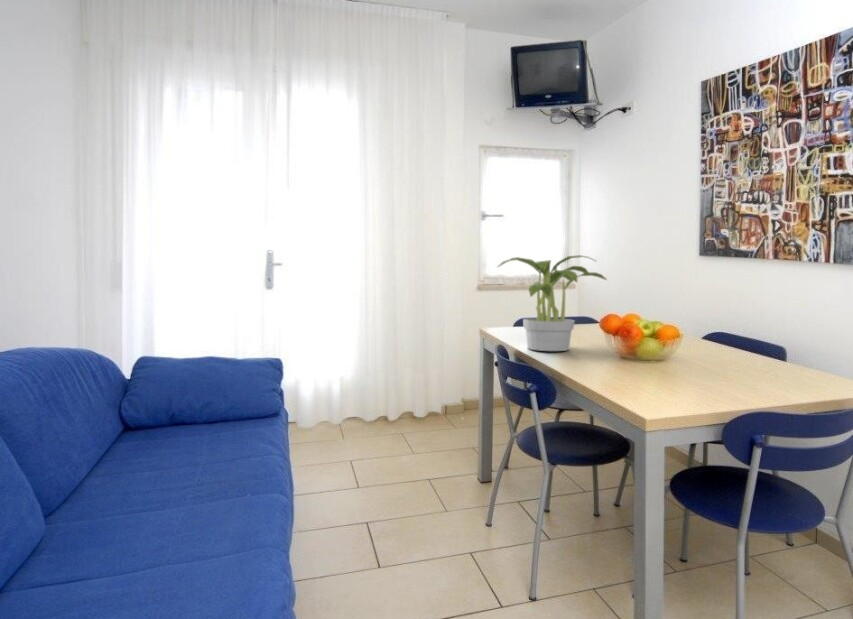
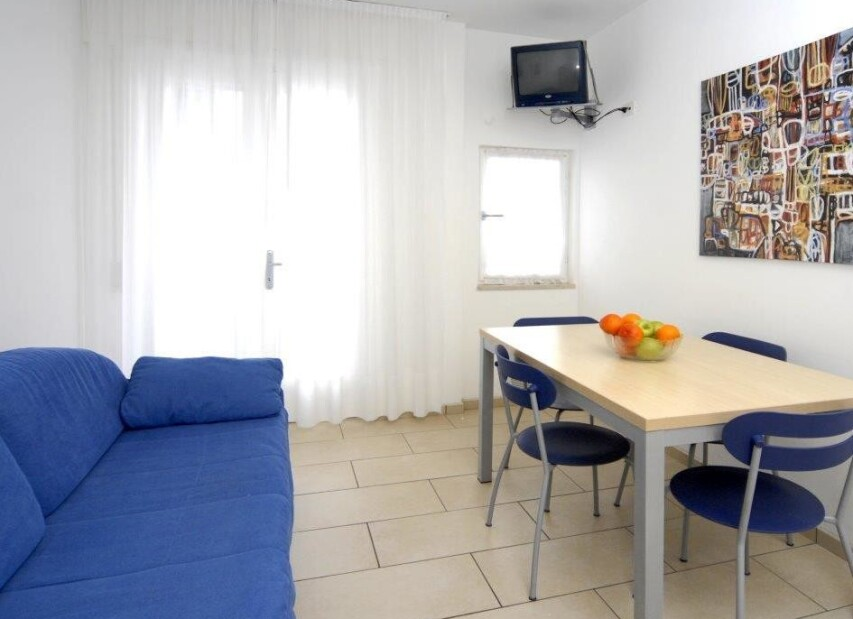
- potted plant (550, 302)
